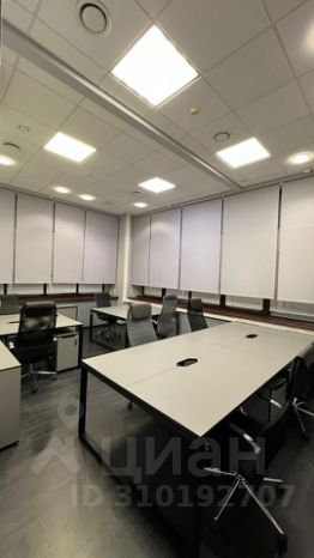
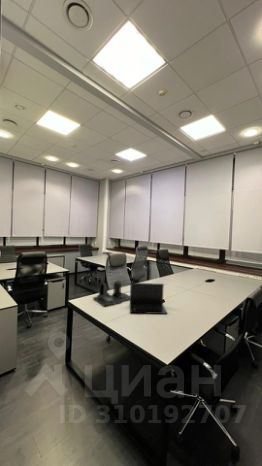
+ desk organizer (118, 290)
+ laptop (147, 297)
